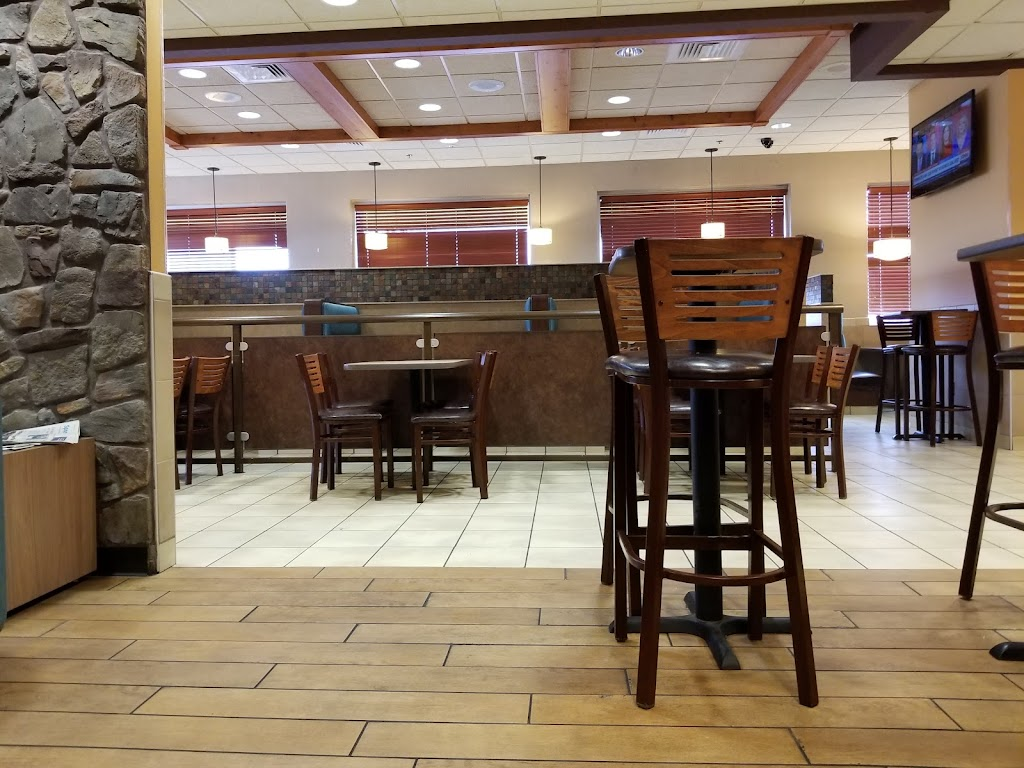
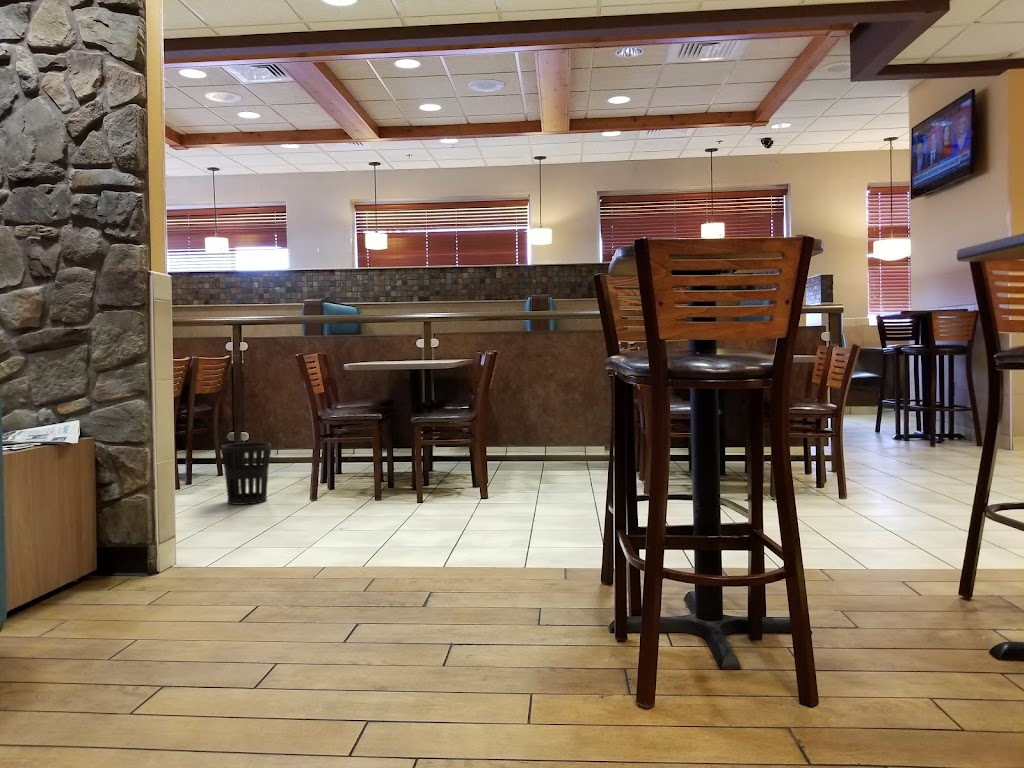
+ wastebasket (246, 473)
